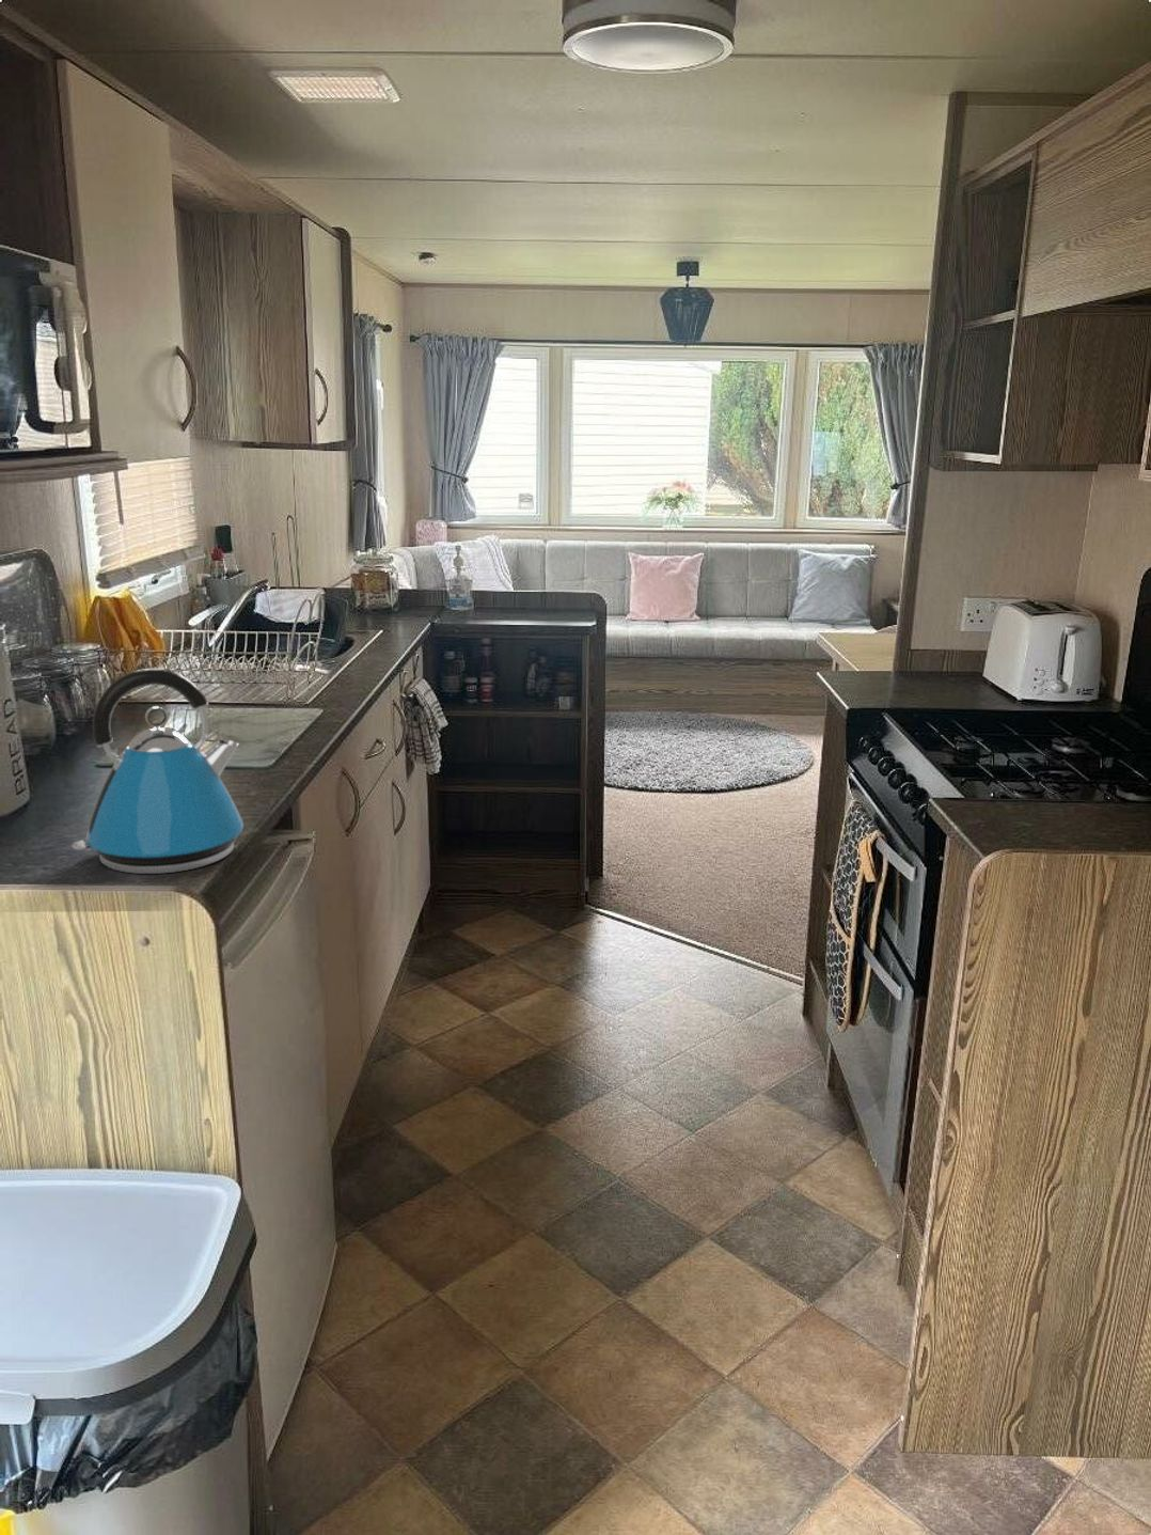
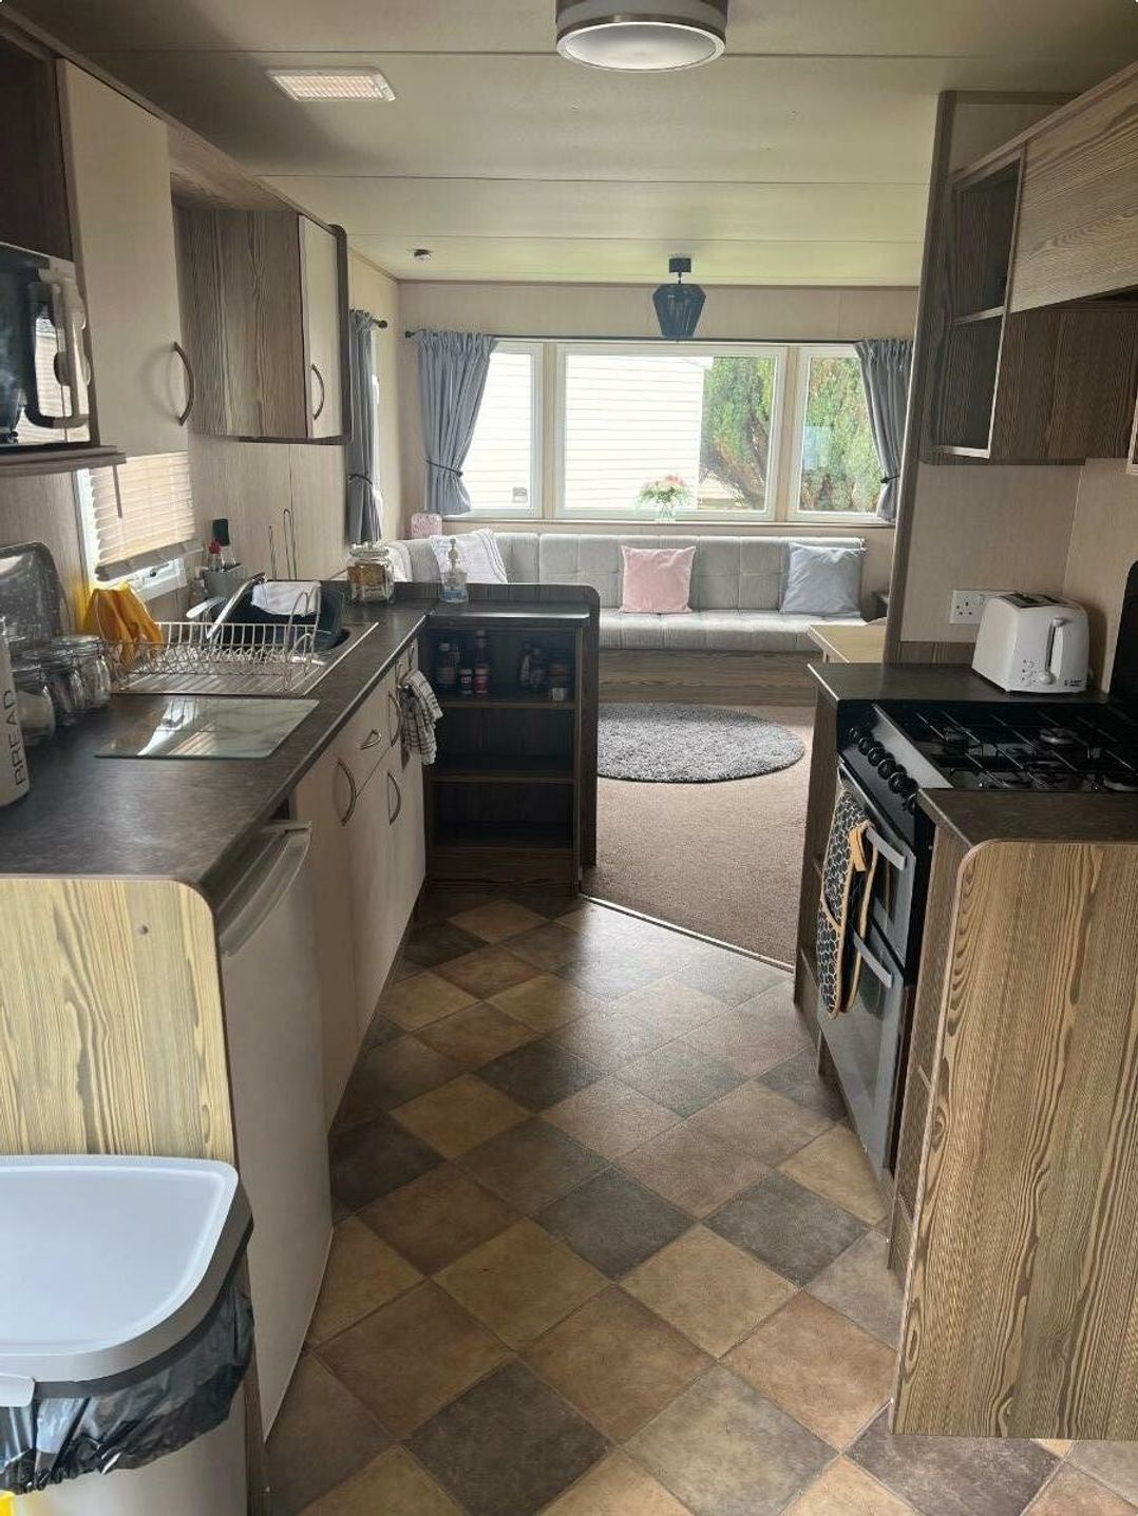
- kettle (155, 762)
